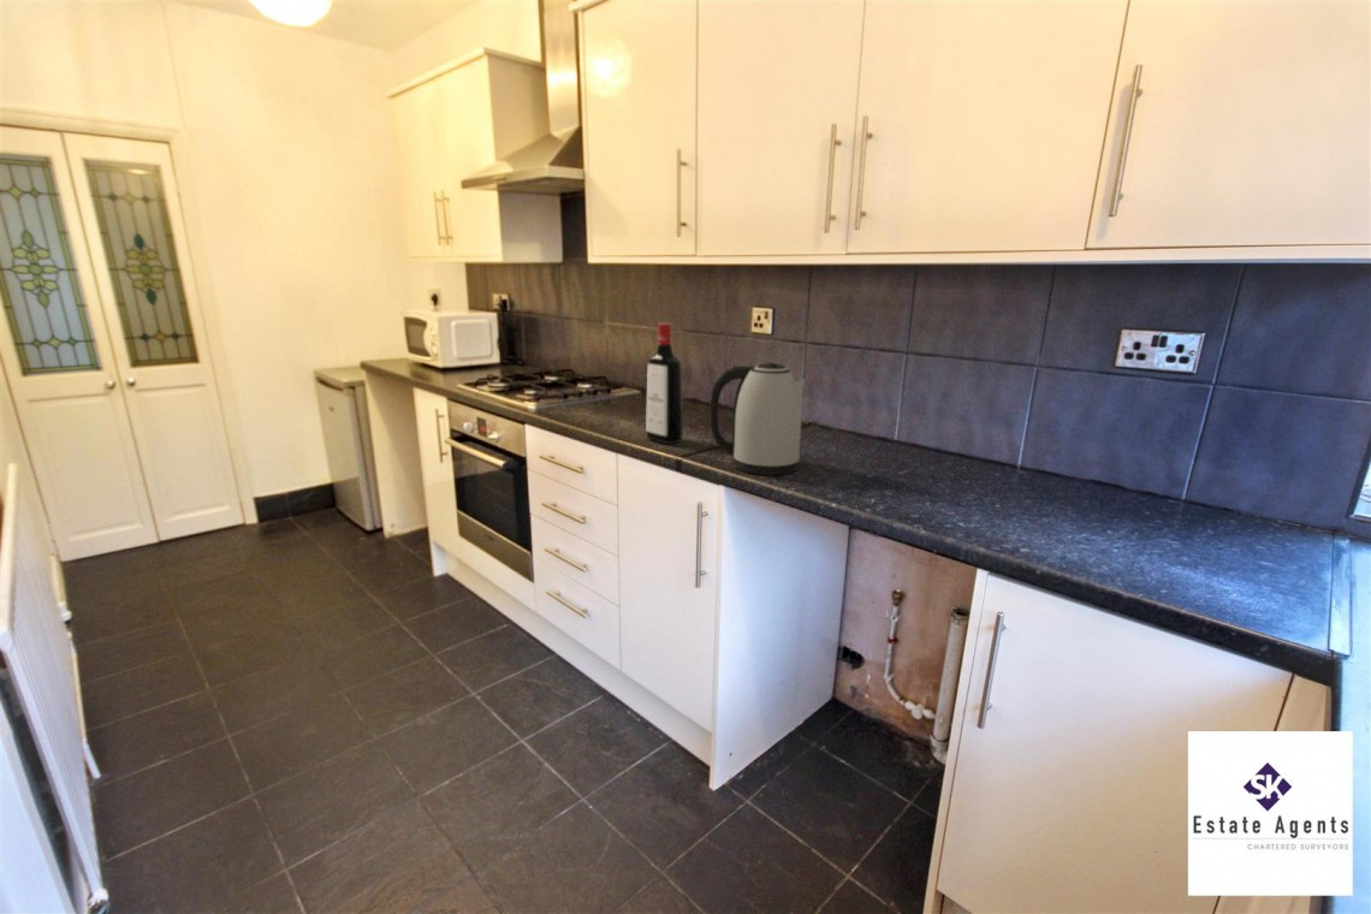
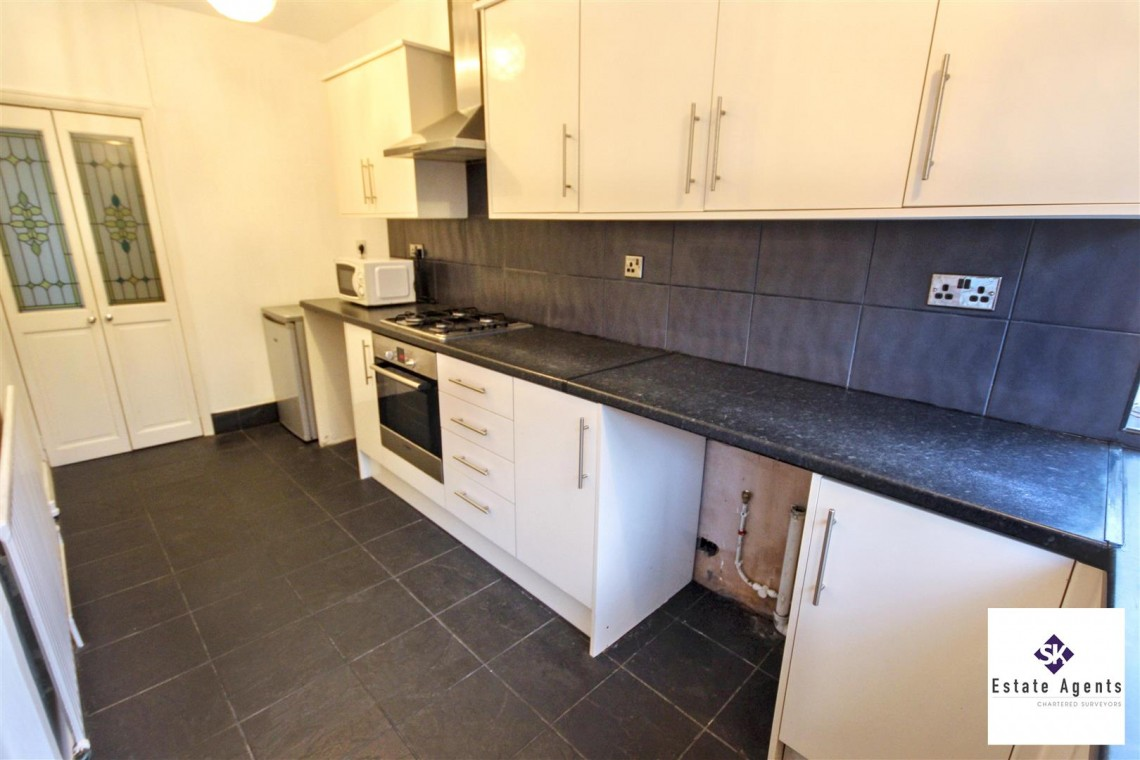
- kettle (755, 414)
- liquor bottle (664, 382)
